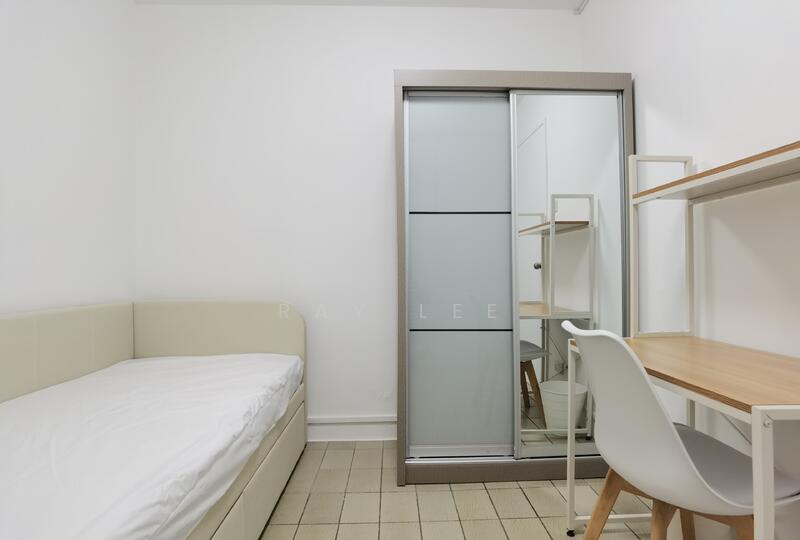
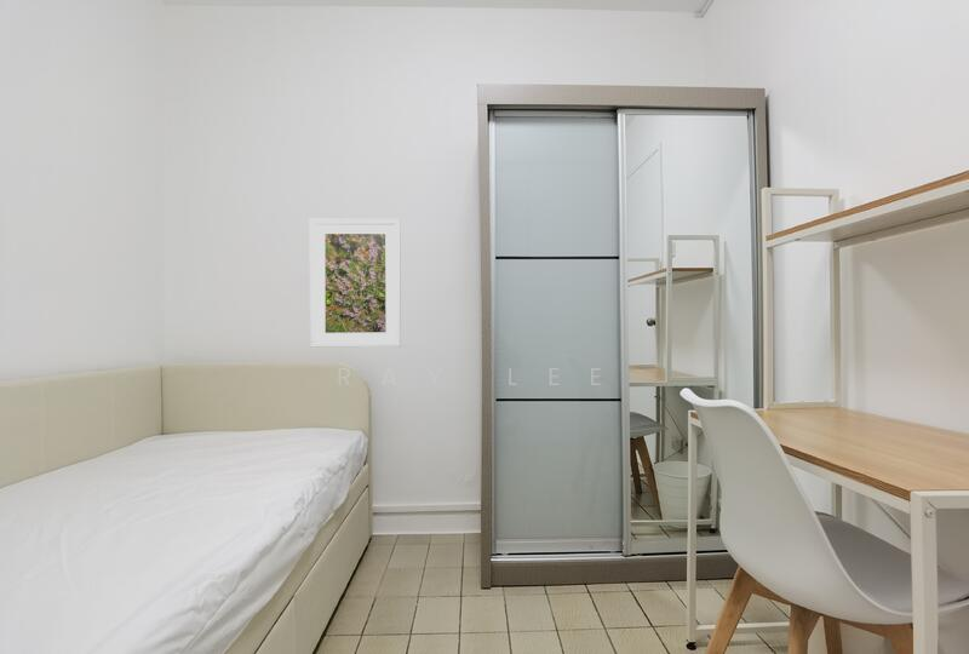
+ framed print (355, 282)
